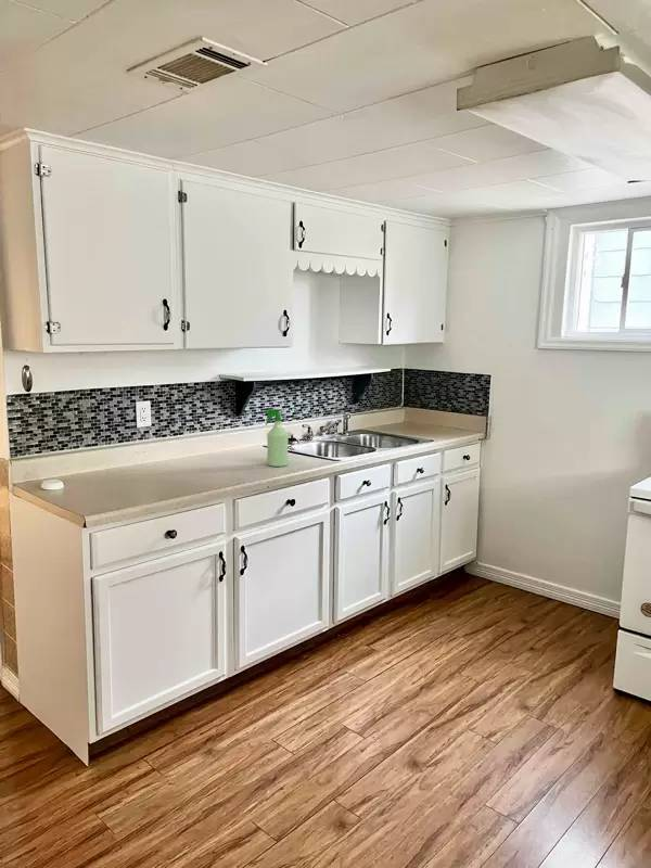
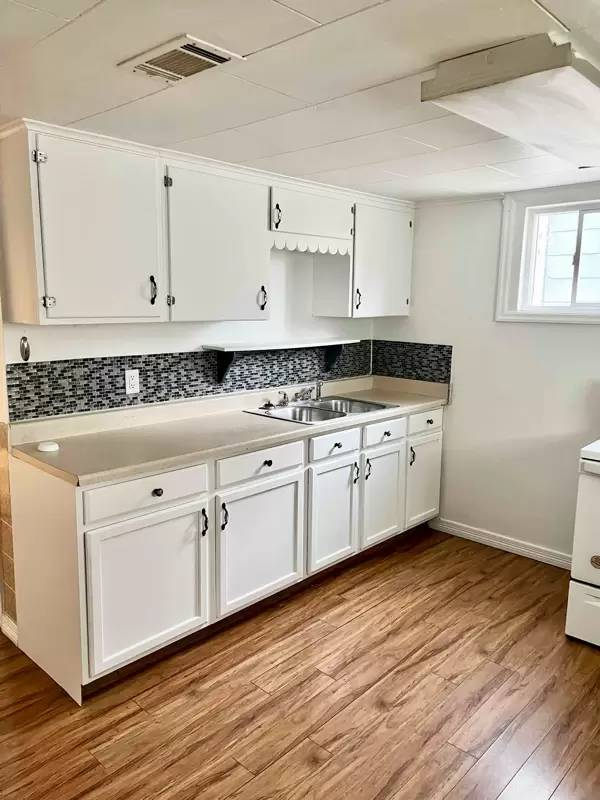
- spray bottle (277, 436)
